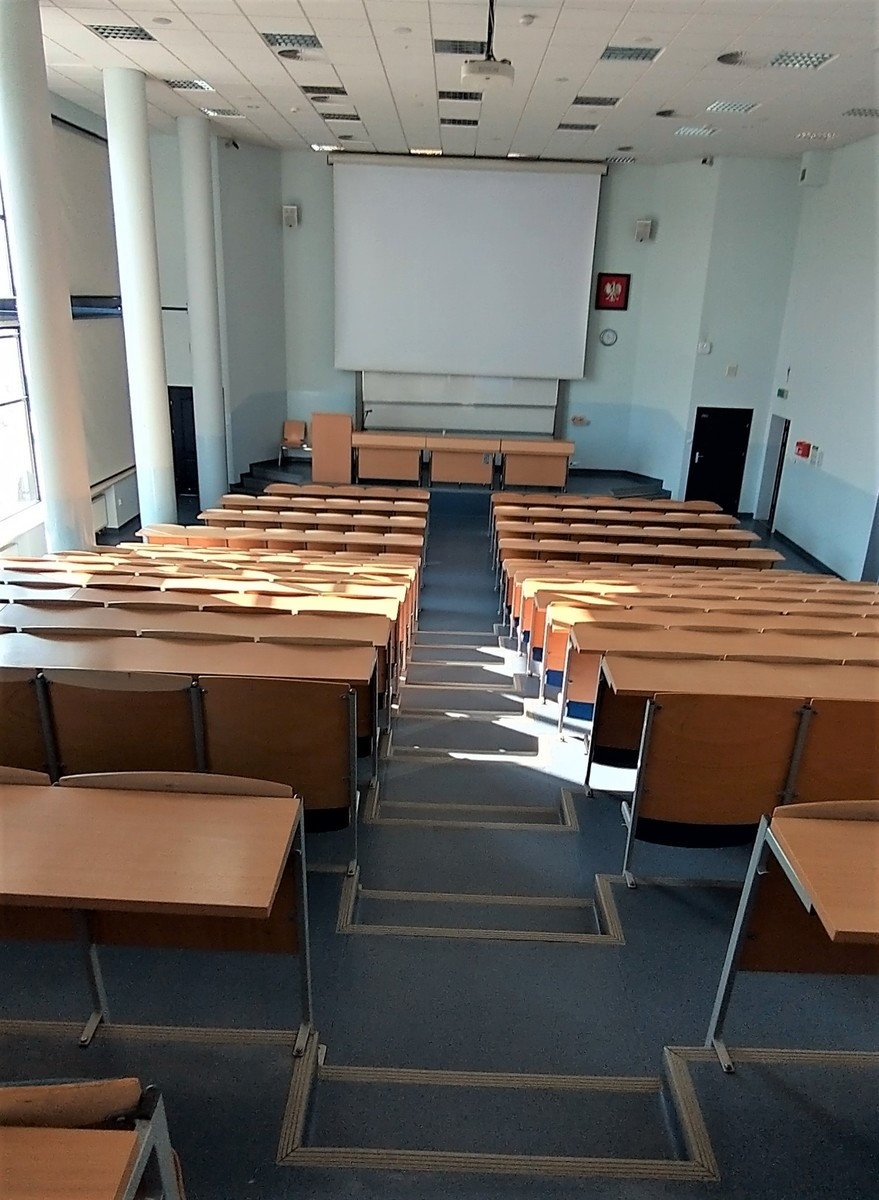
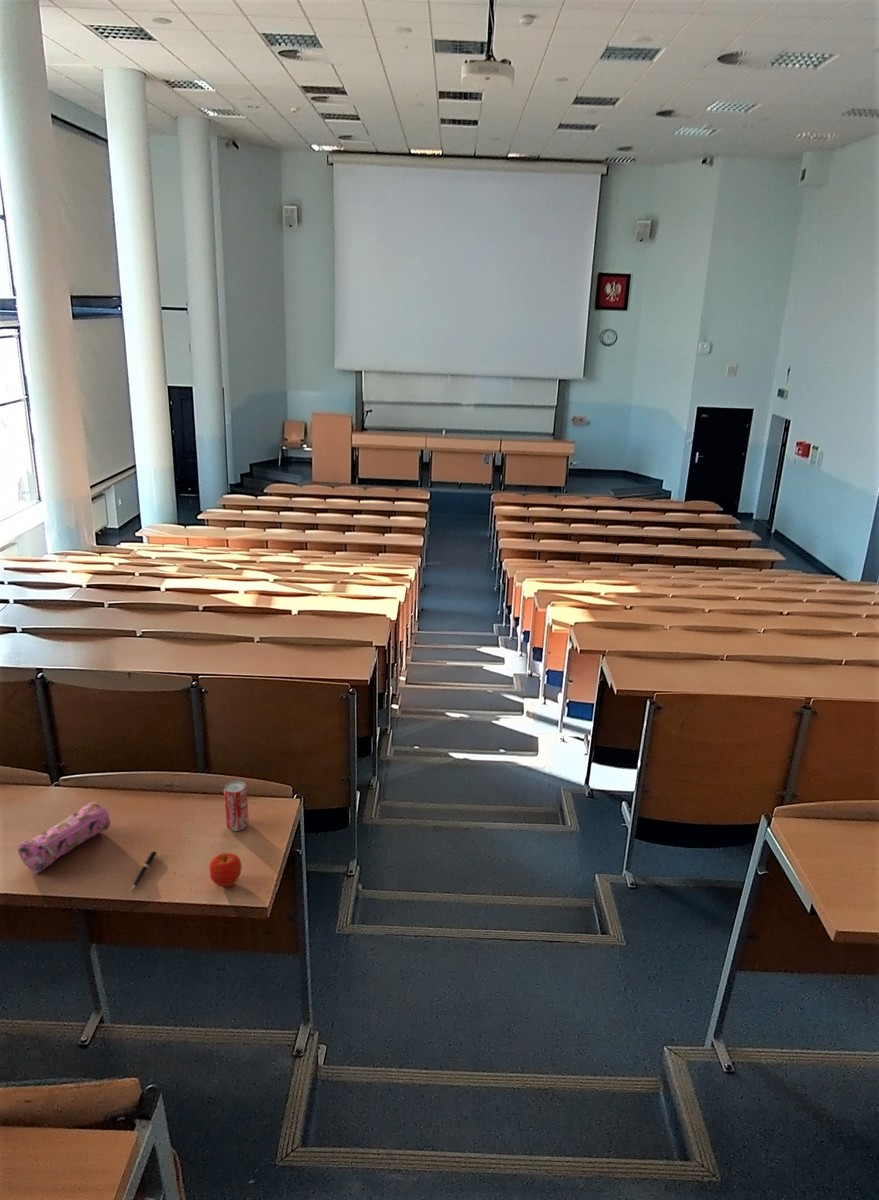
+ pen (143, 870)
+ fruit (225, 869)
+ beverage can (236, 806)
+ pencil case (66, 835)
